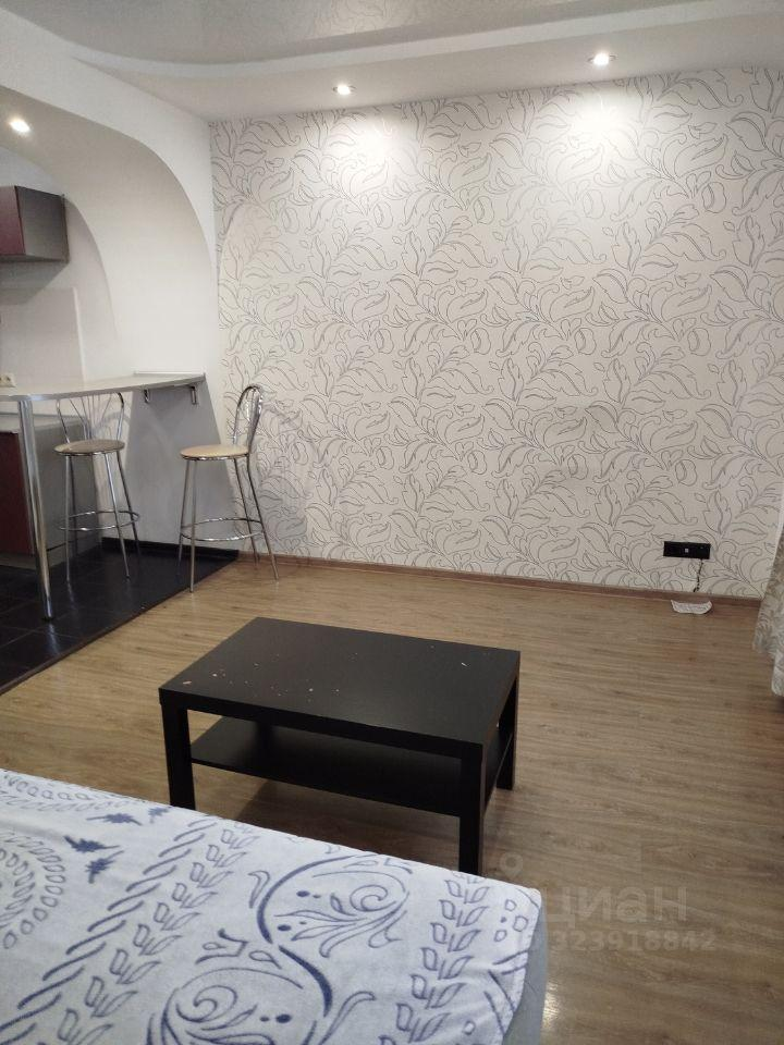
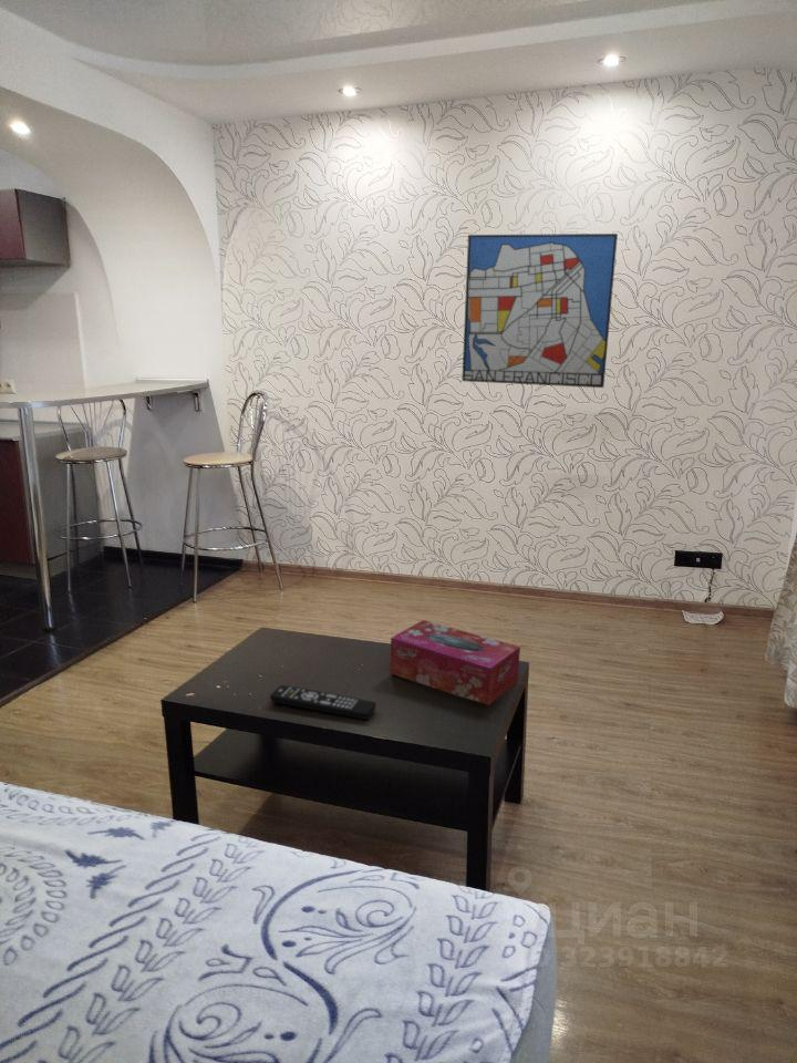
+ remote control (322, 702)
+ wall art (536, 311)
+ tissue box (454, 660)
